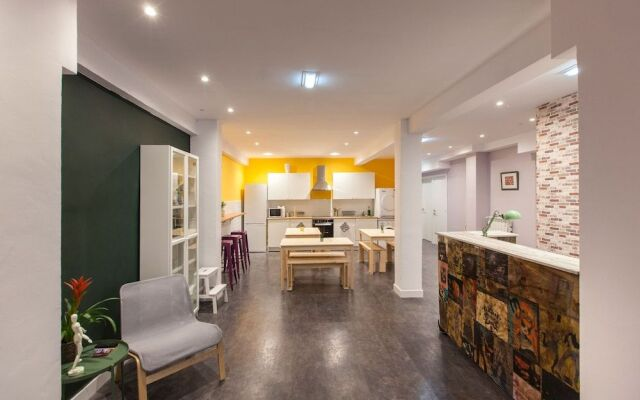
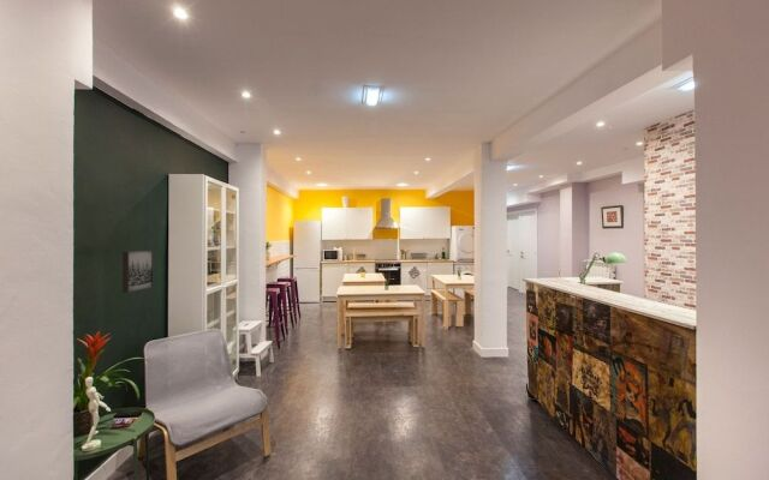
+ wall art (138, 270)
